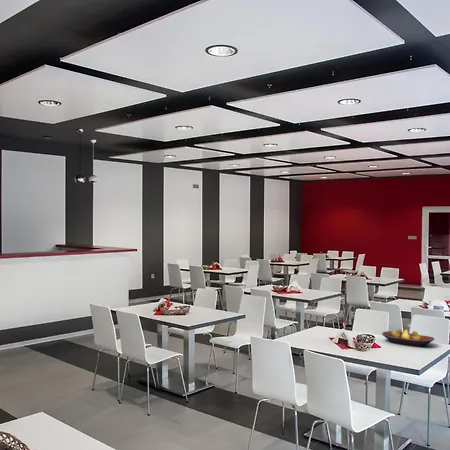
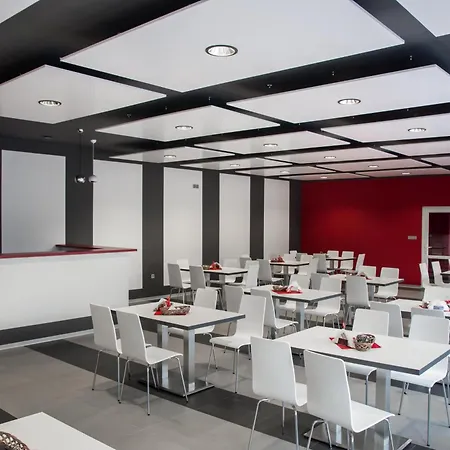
- fruit bowl (407, 336)
